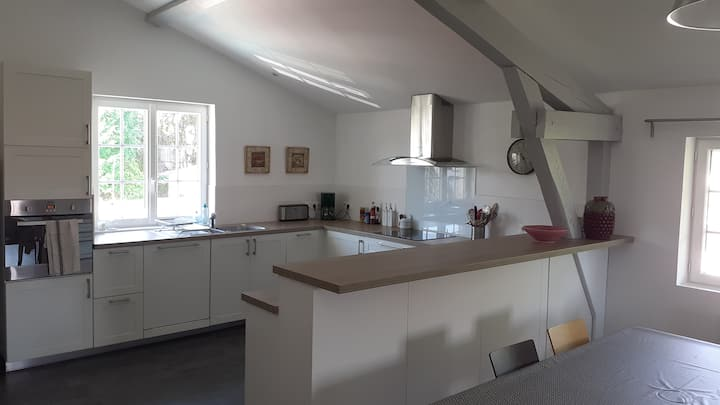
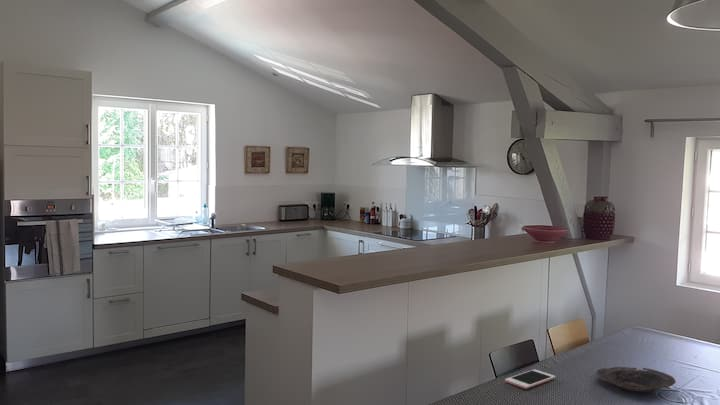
+ cell phone (530, 378)
+ bowl (634, 379)
